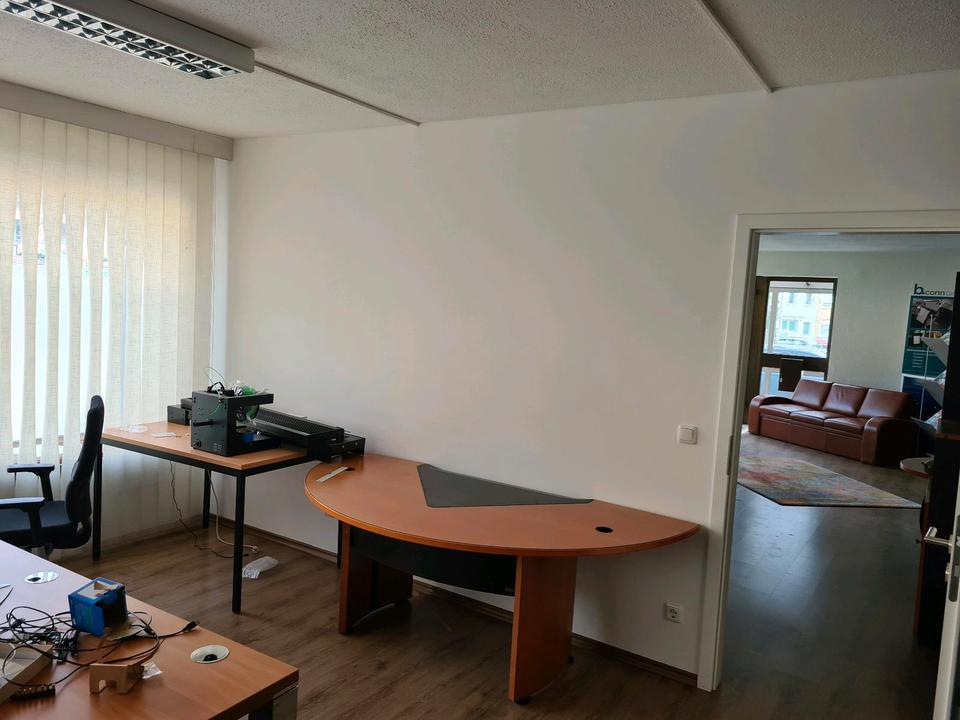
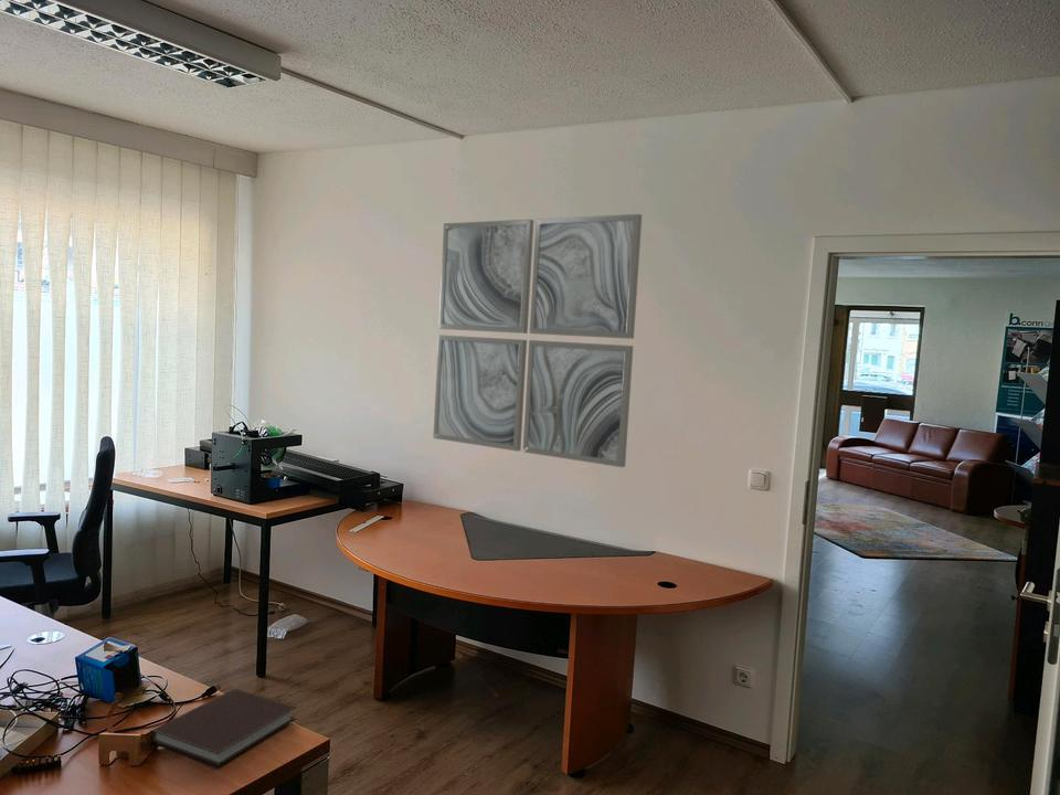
+ notebook (225, 723)
+ wall art (527, 332)
